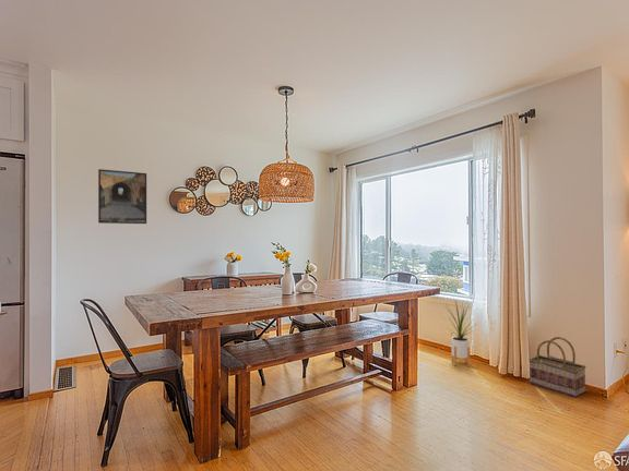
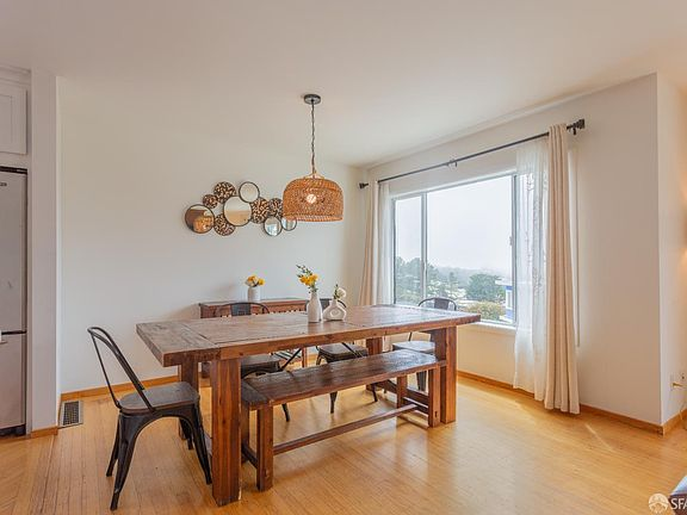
- basket (556, 363)
- house plant (460, 330)
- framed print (122, 197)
